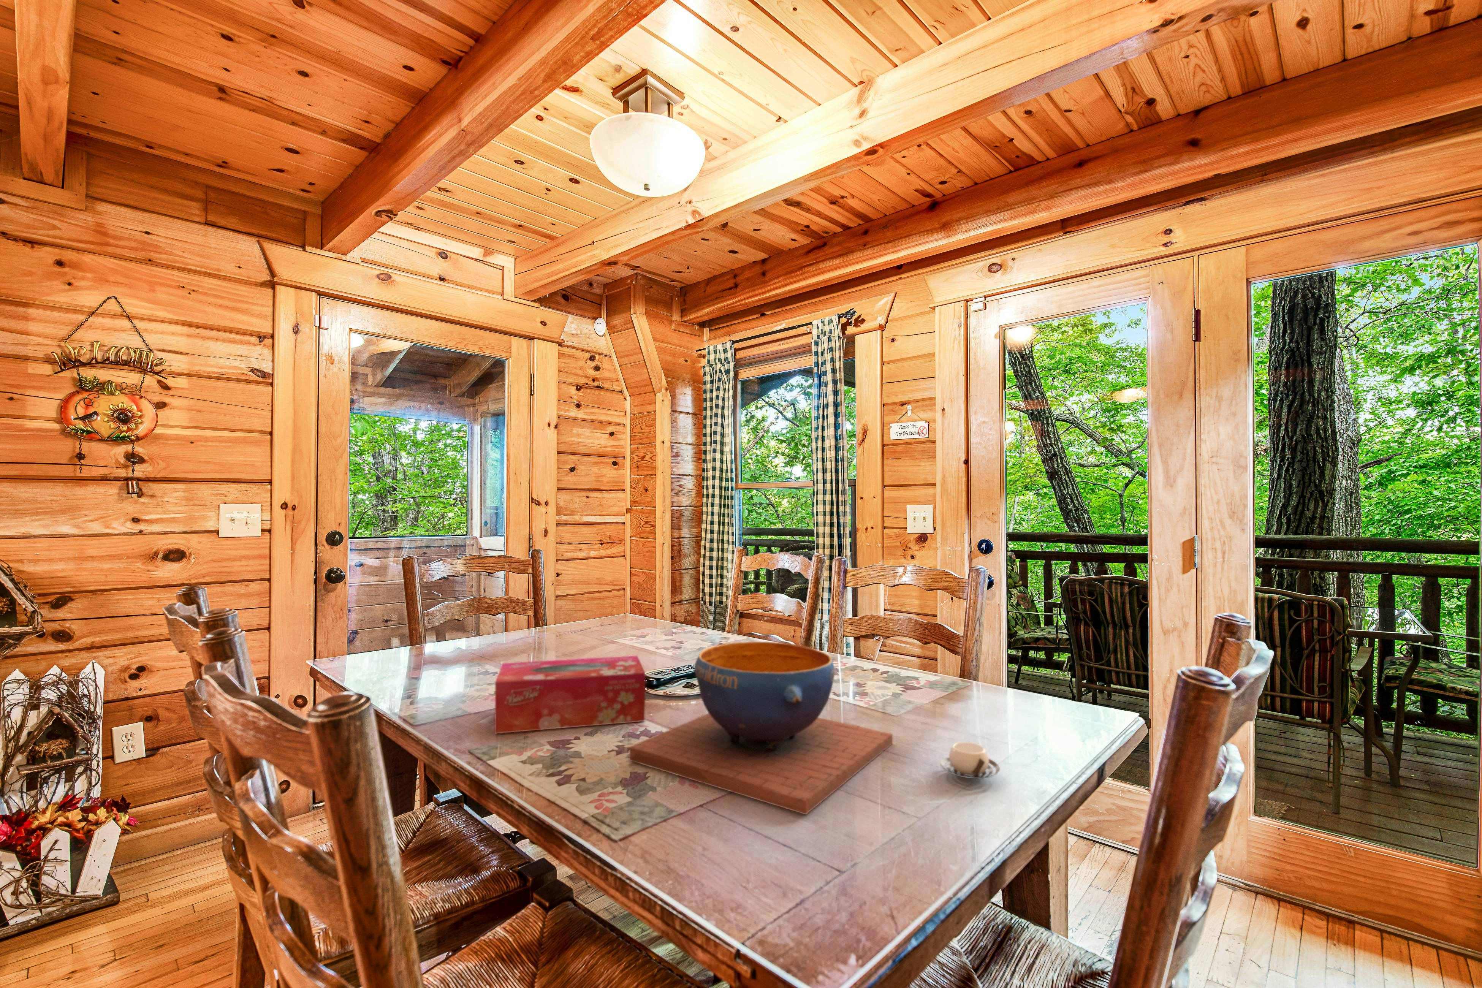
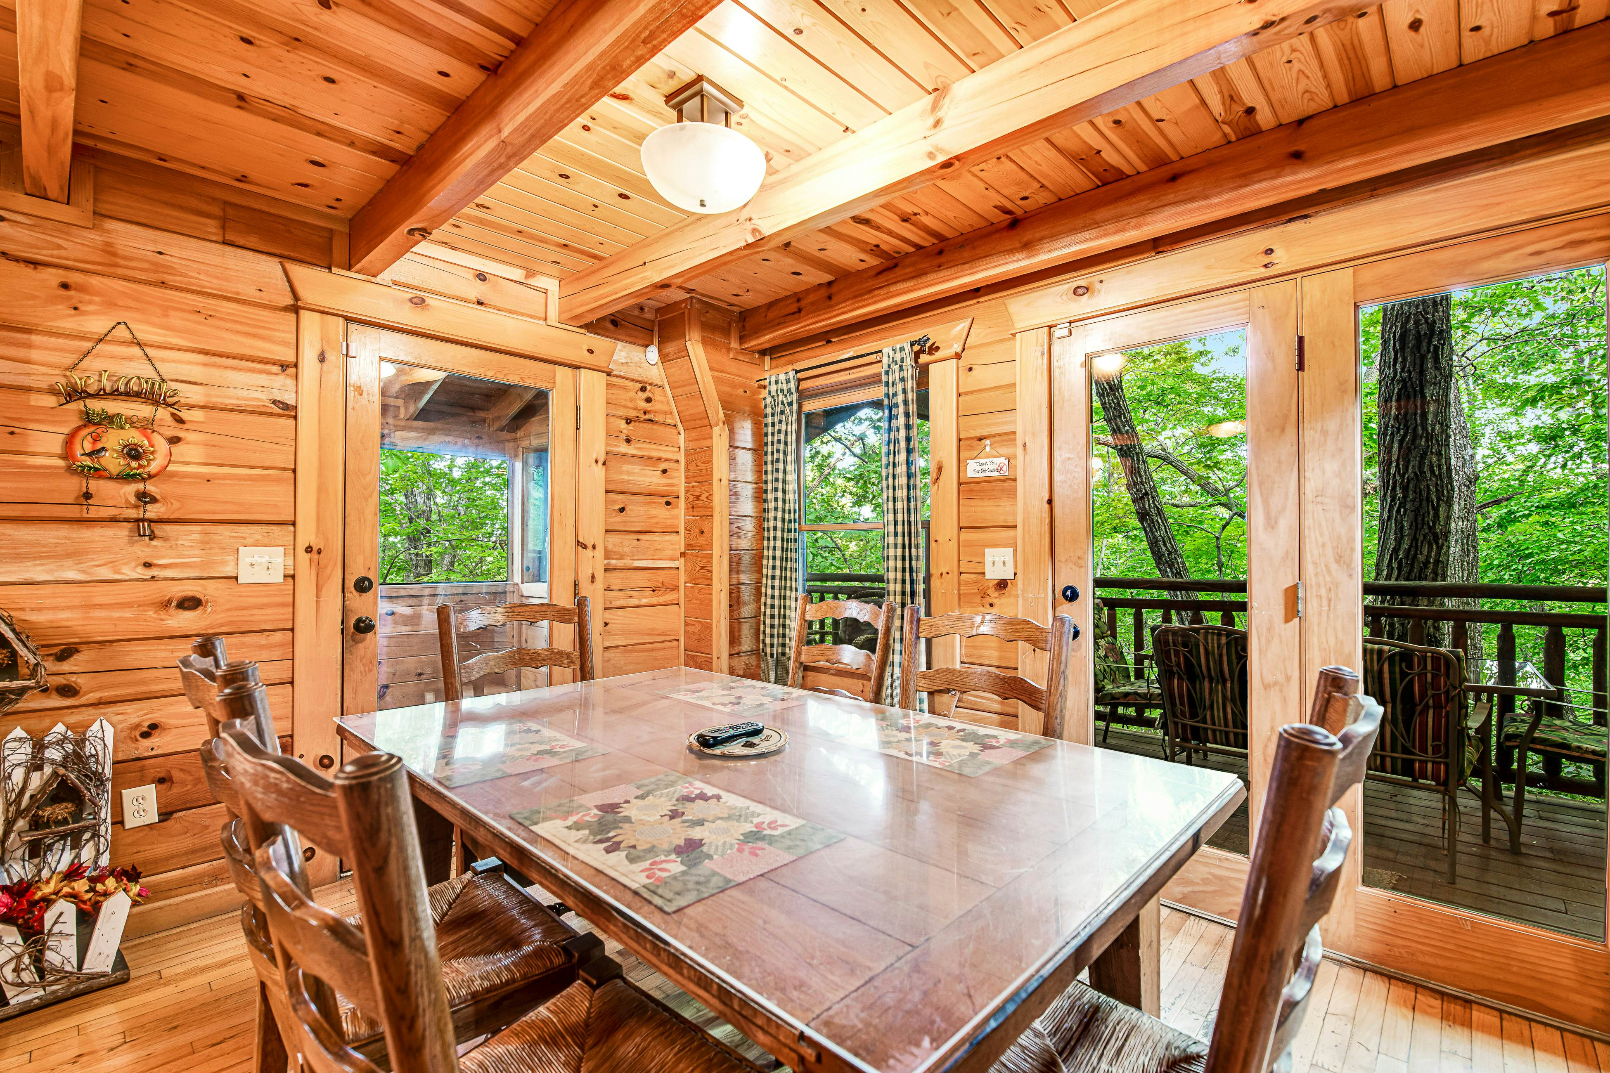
- cup (968, 761)
- decorative bowl (765, 704)
- tissue box (571, 691)
